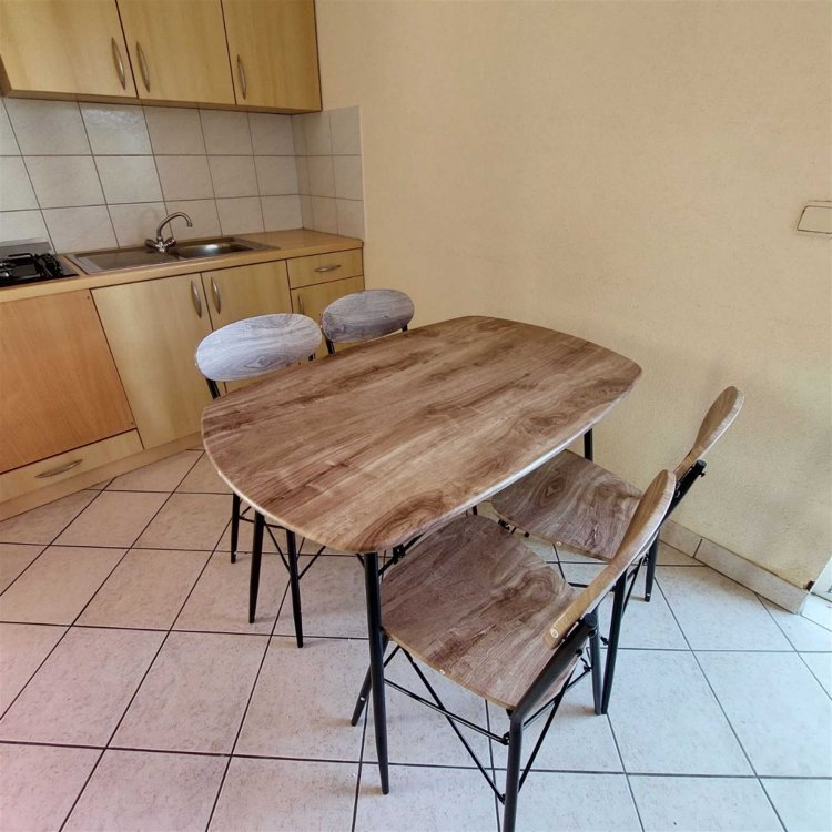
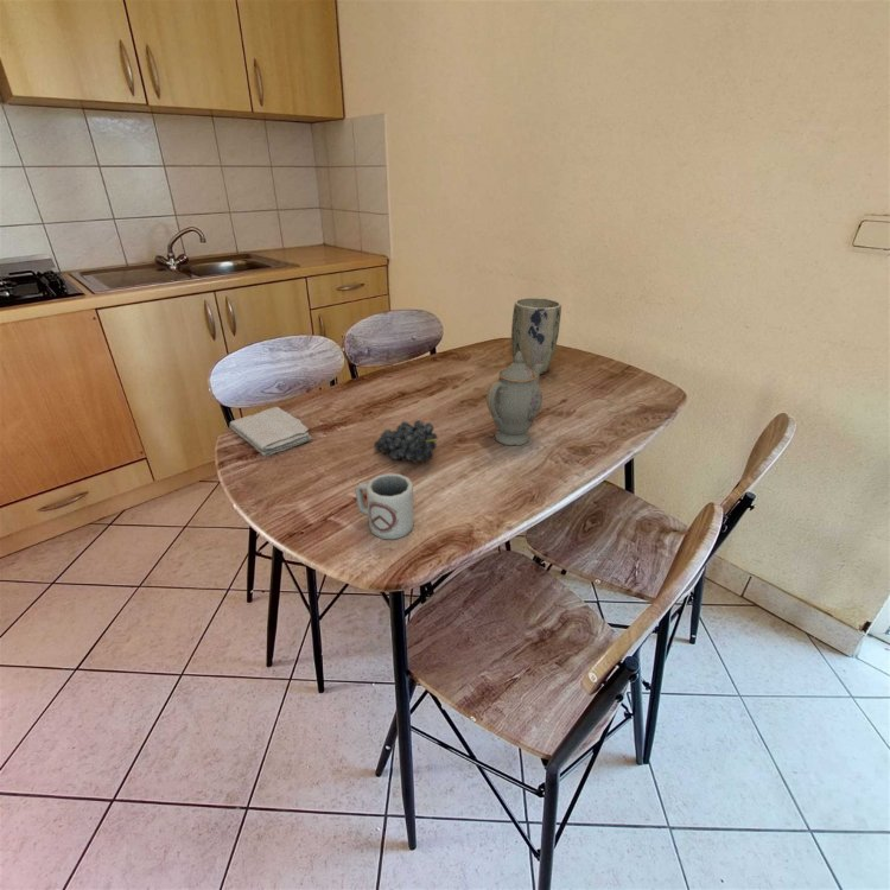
+ fruit (408, 437)
+ washcloth (269, 428)
+ chinaware (515, 396)
+ plant pot (534, 337)
+ cup (383, 503)
